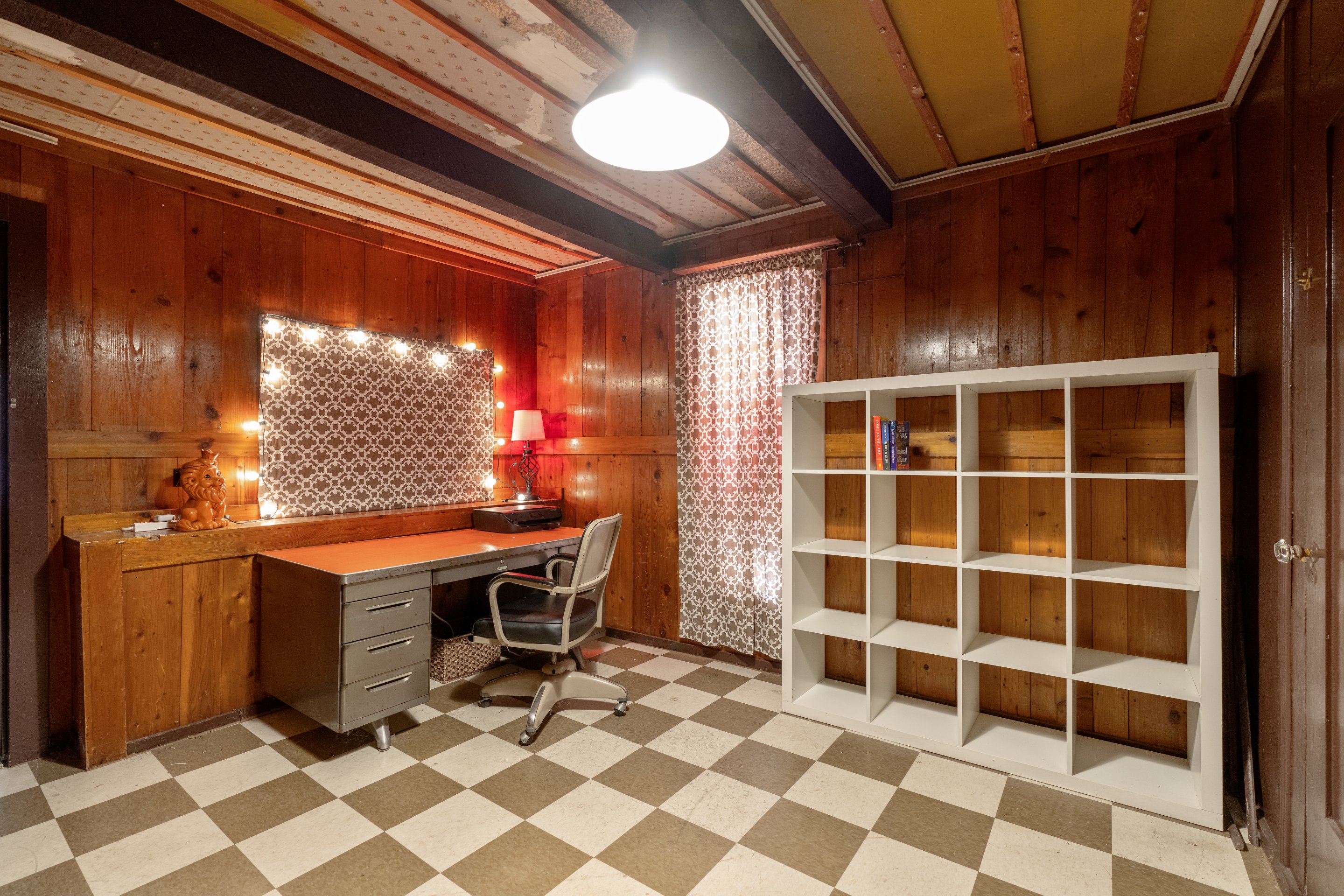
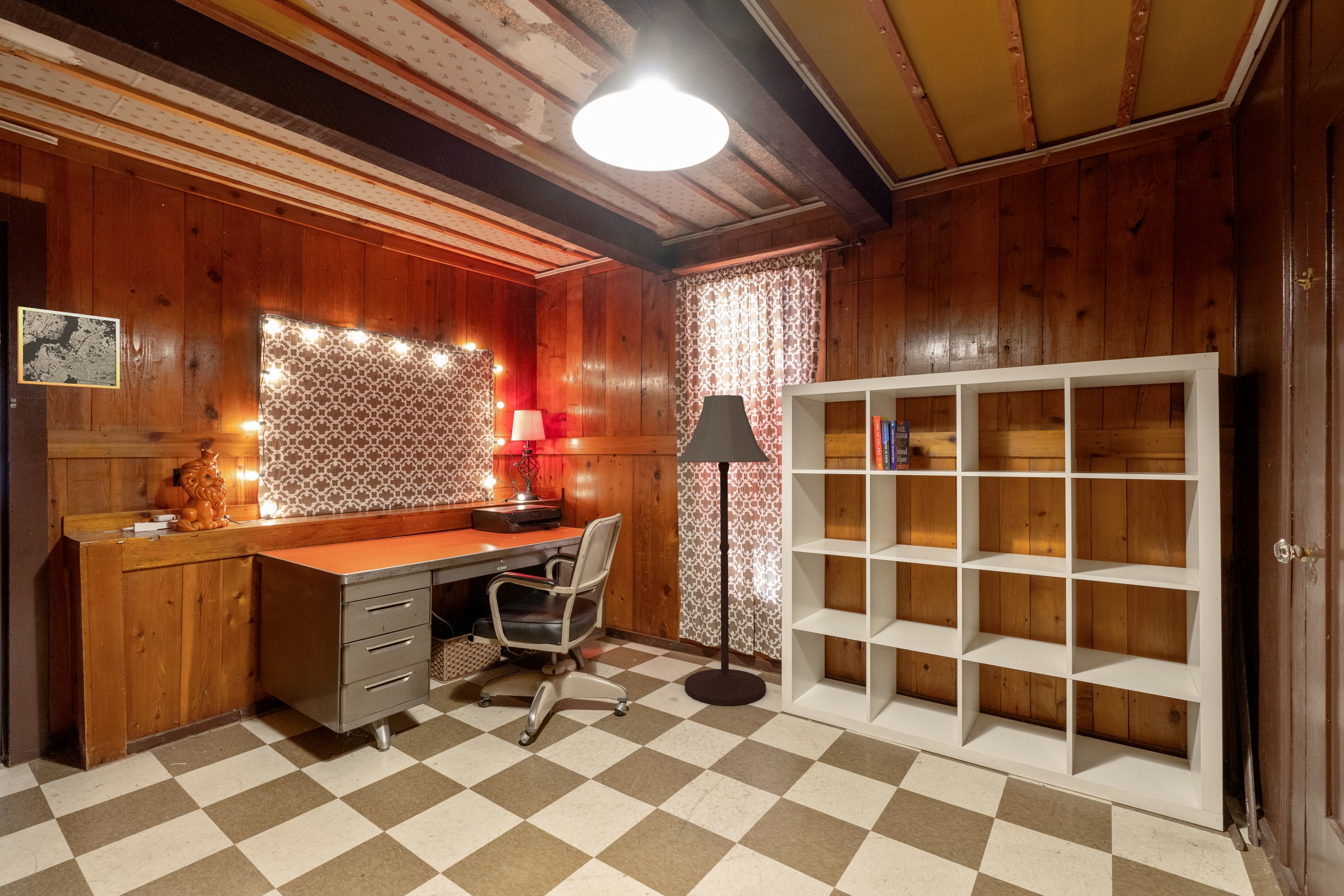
+ wall art (71, 350)
+ floor lamp (724, 542)
